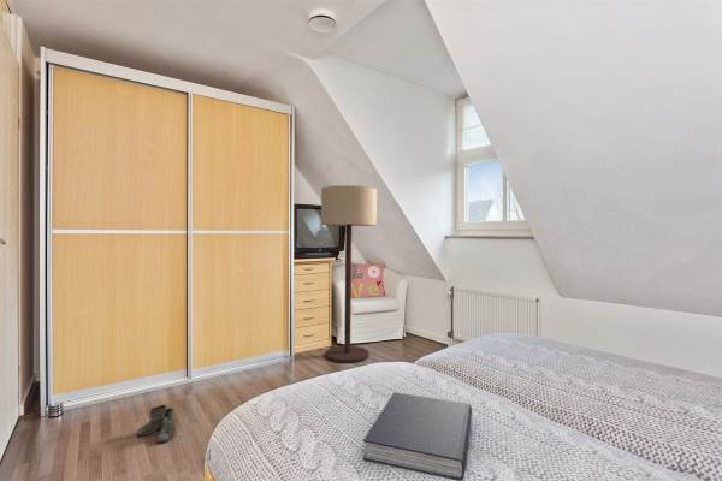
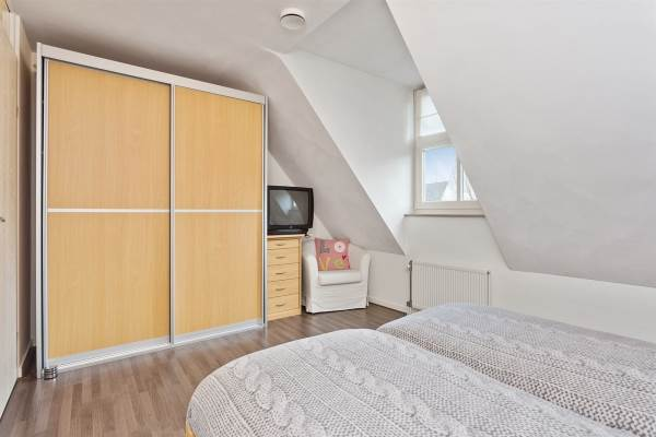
- floor lamp (348, 272)
- book (422, 428)
- boots (158, 422)
